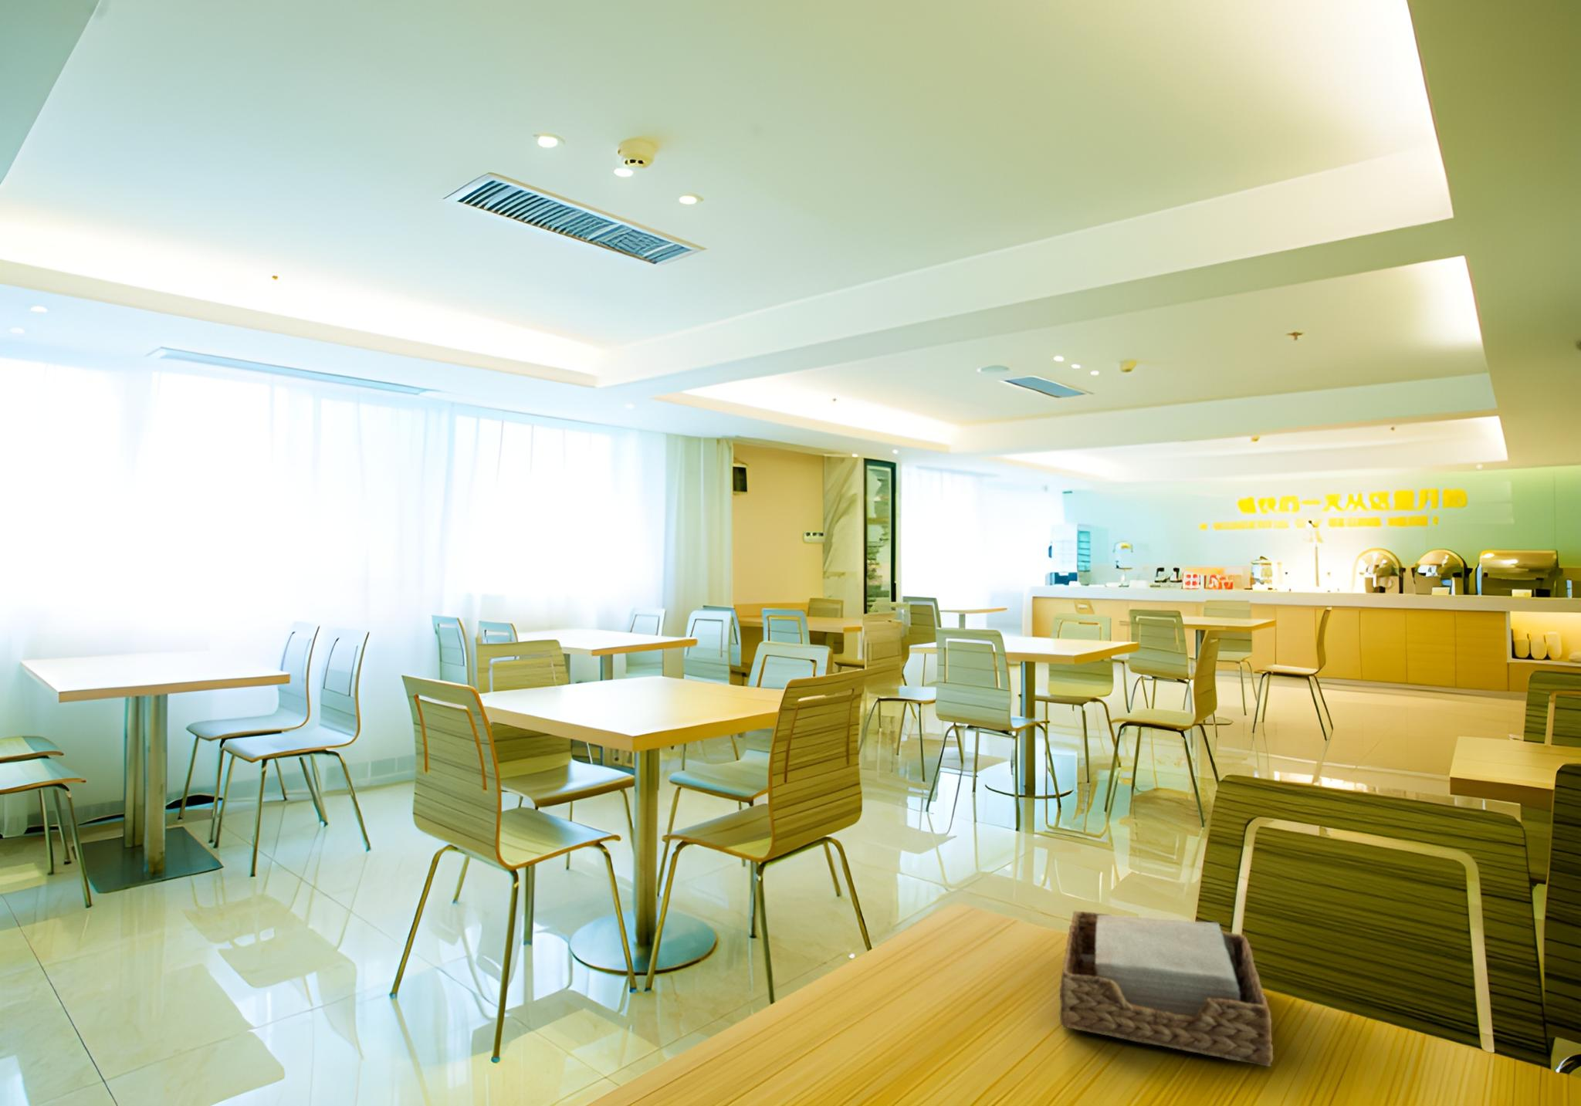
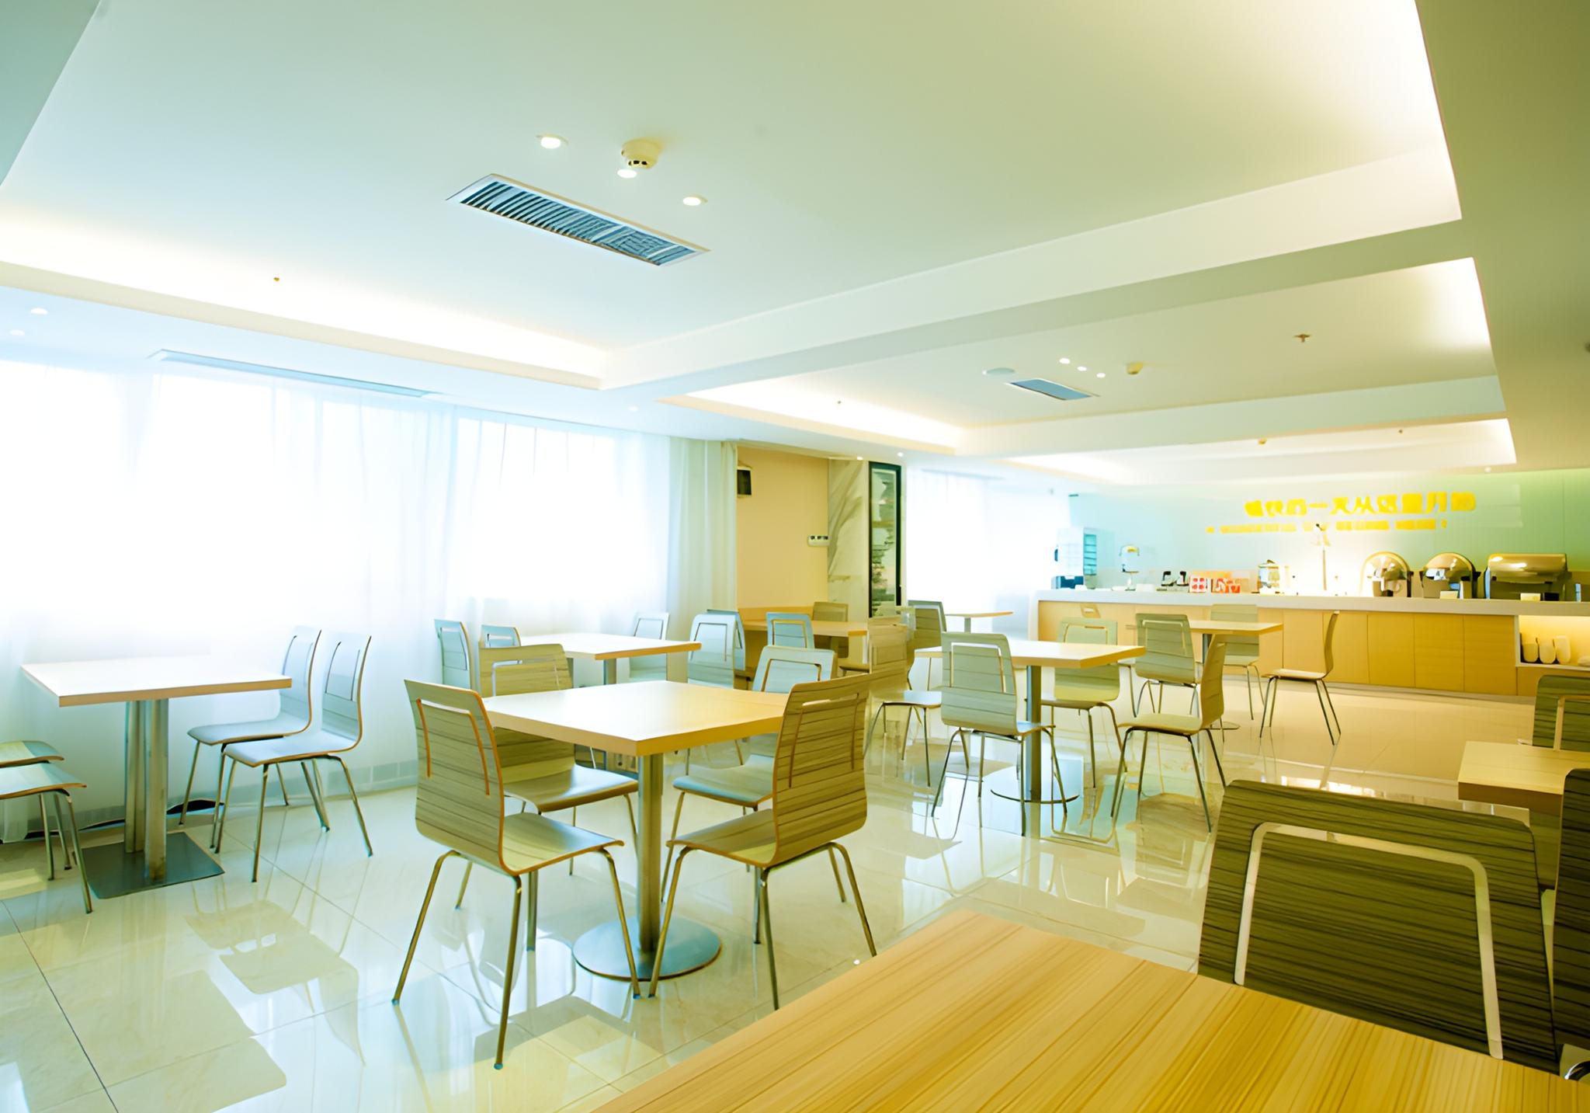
- napkin holder (1159, 972)
